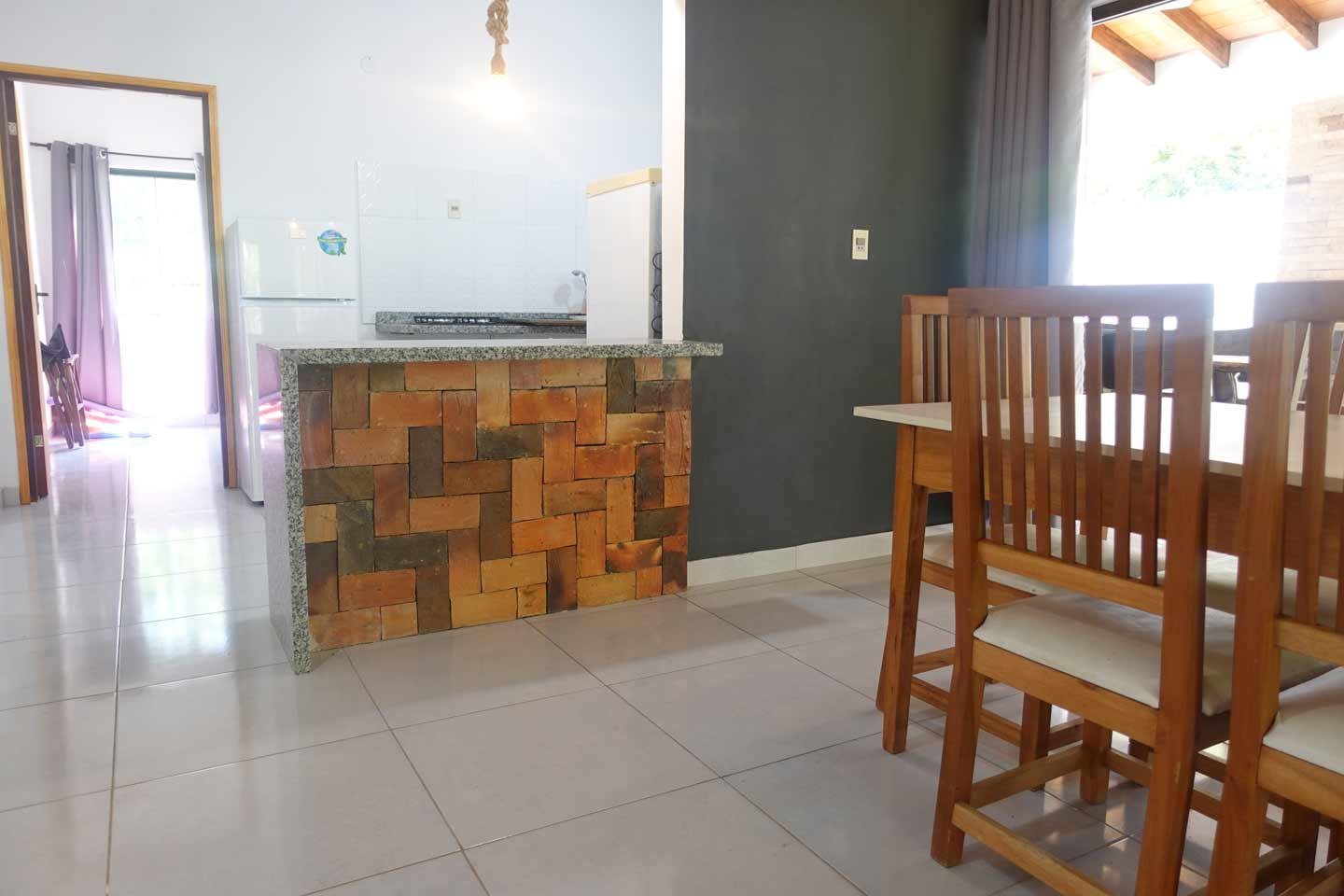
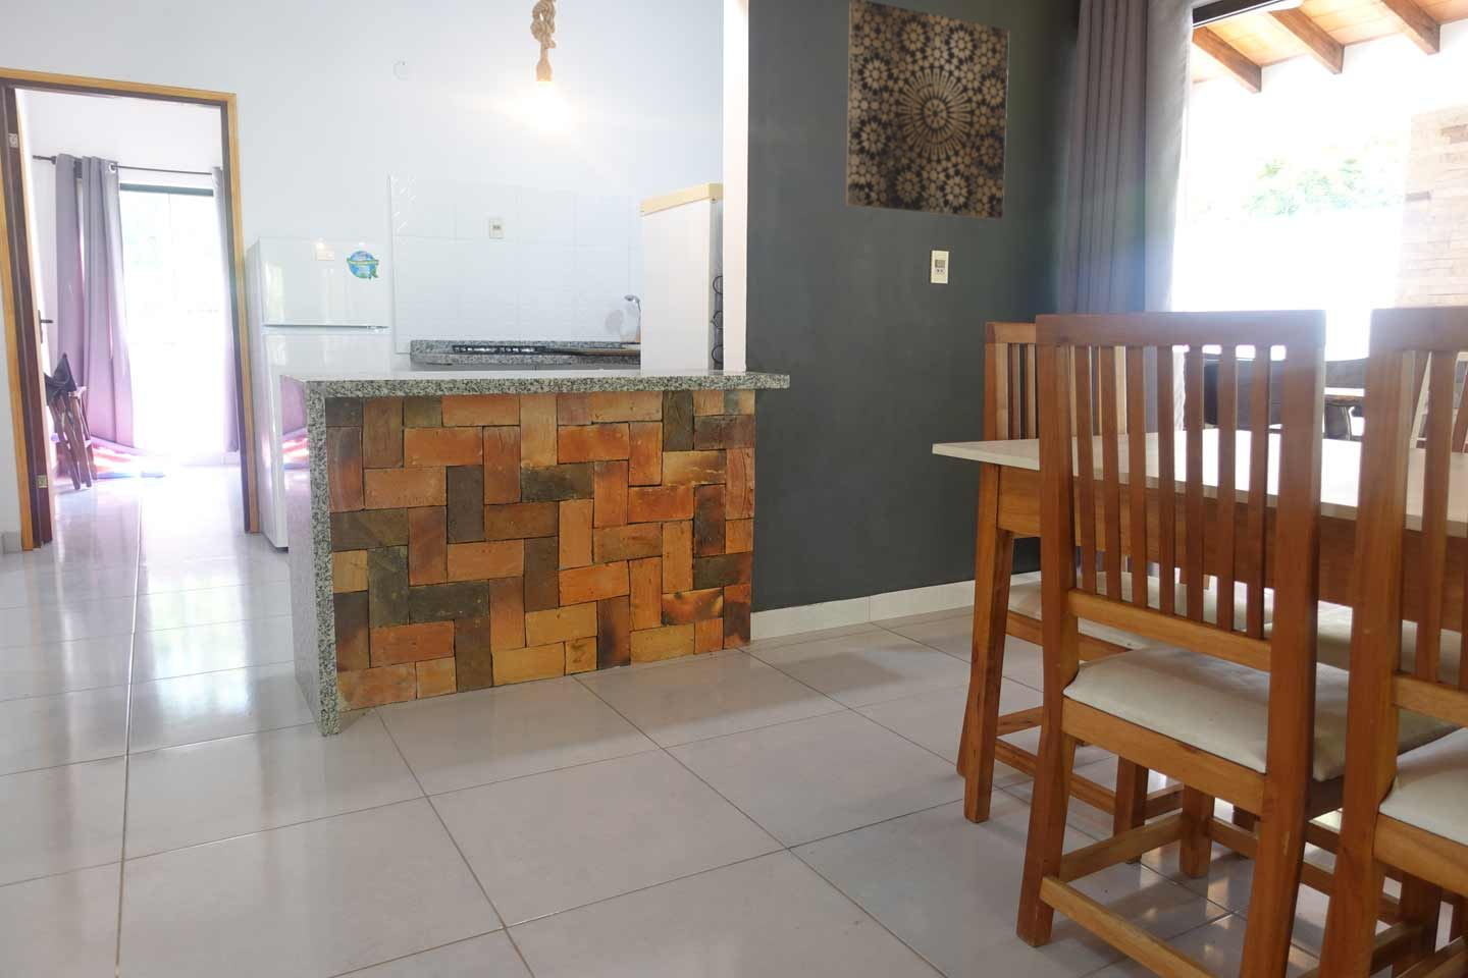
+ wall art (930, 115)
